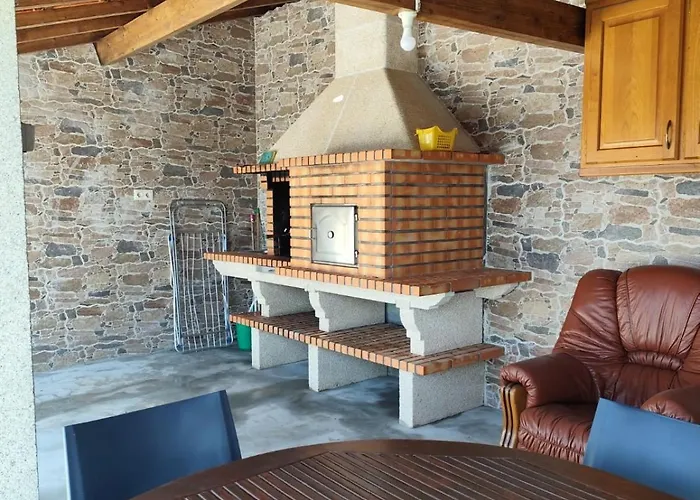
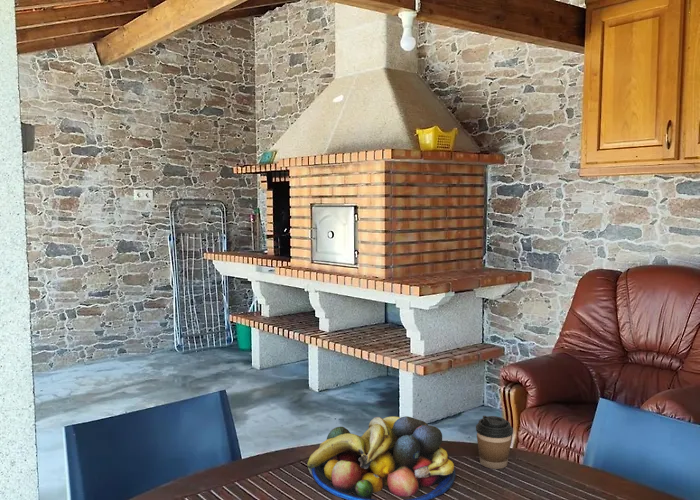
+ coffee cup (494, 440)
+ fruit bowl (382, 446)
